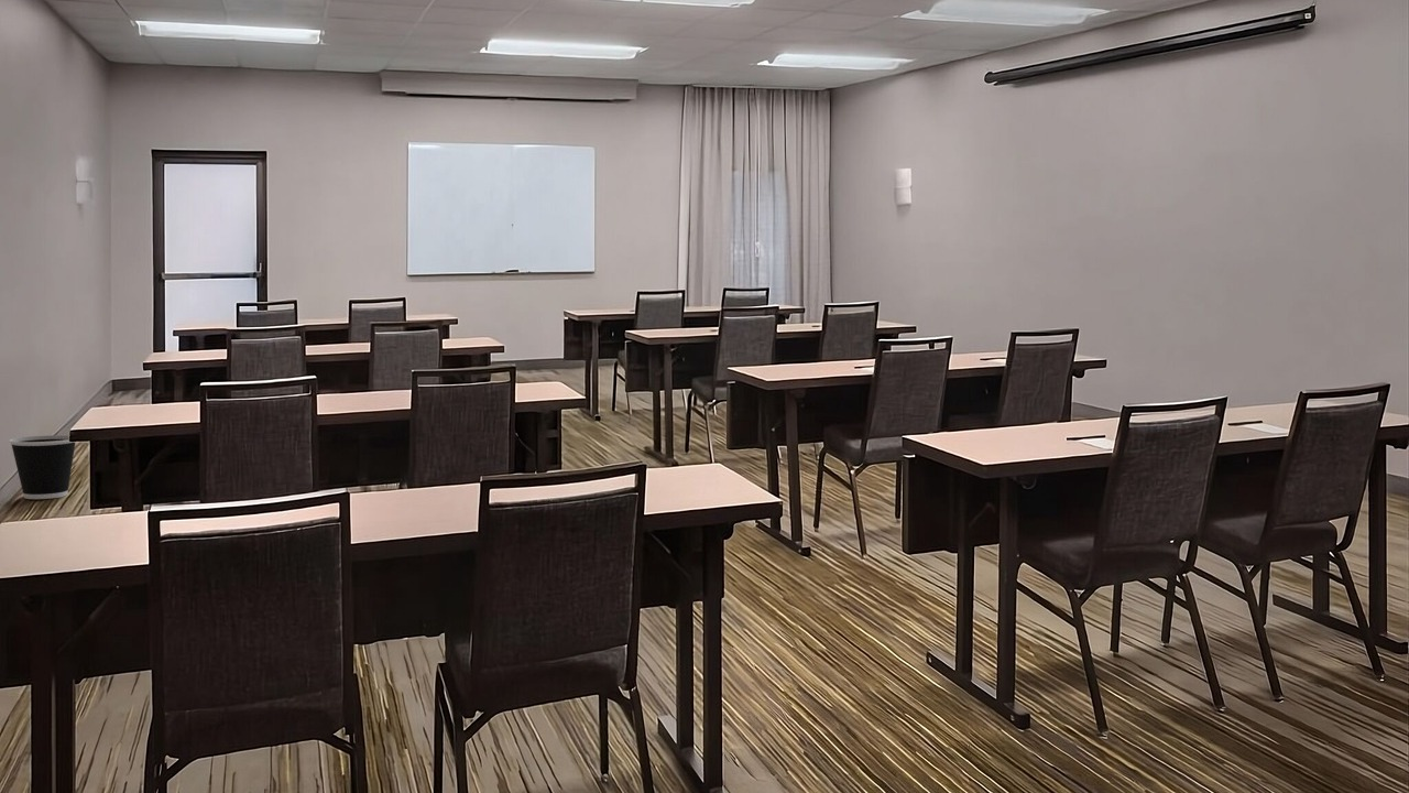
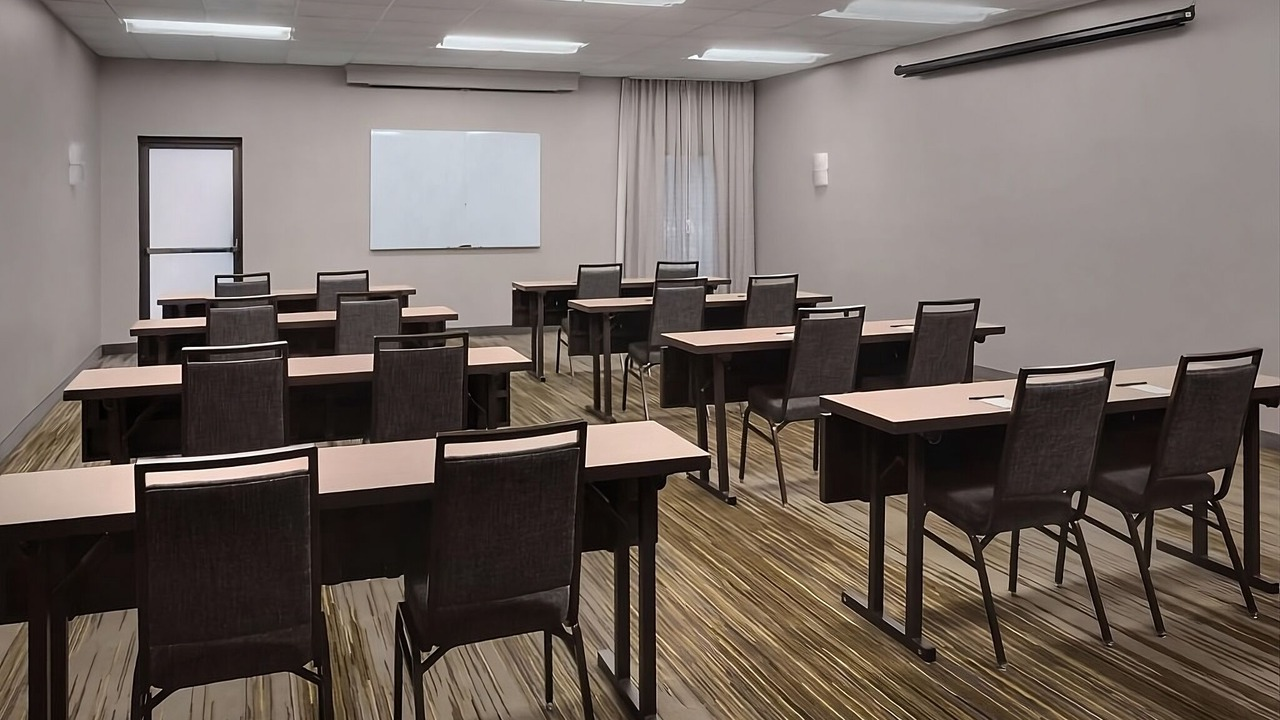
- wastebasket (44, 467)
